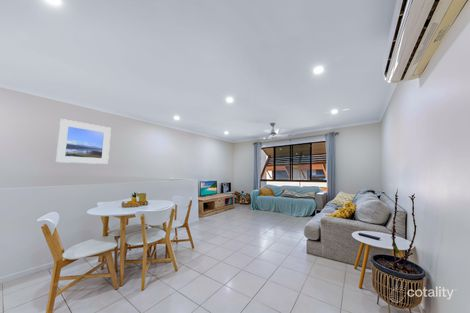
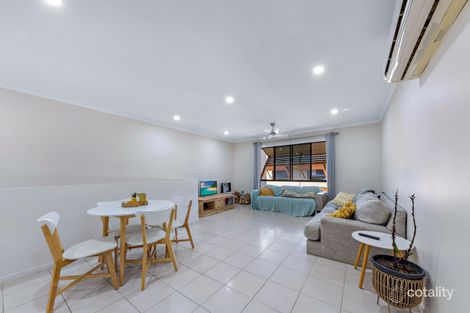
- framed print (85, 143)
